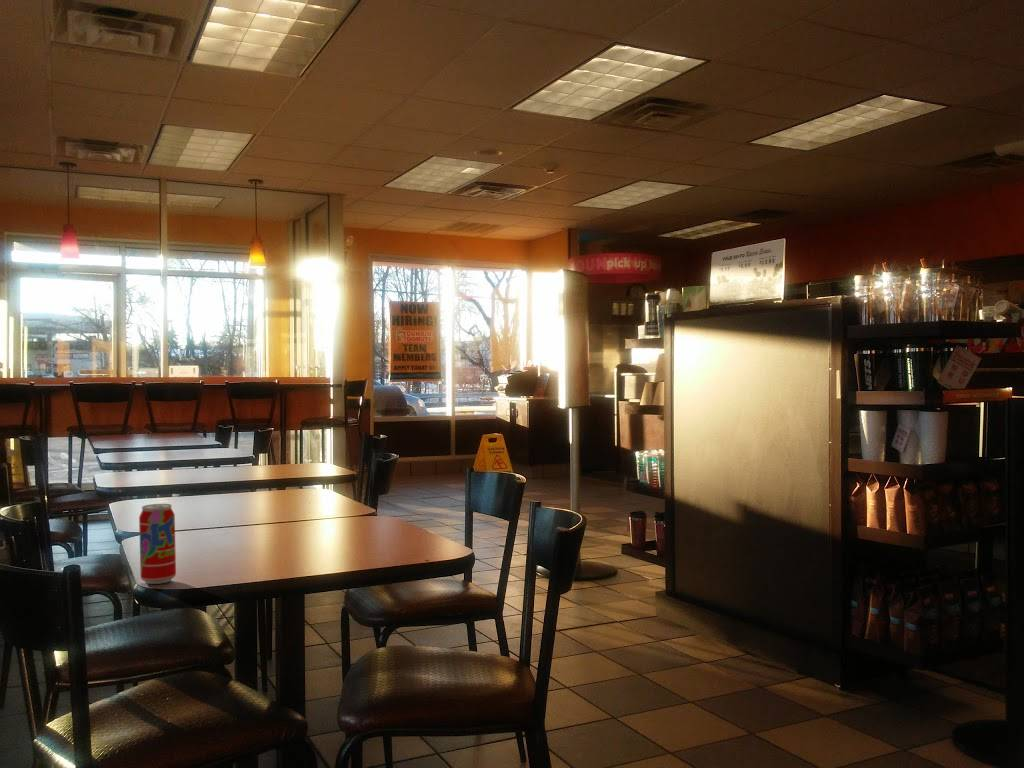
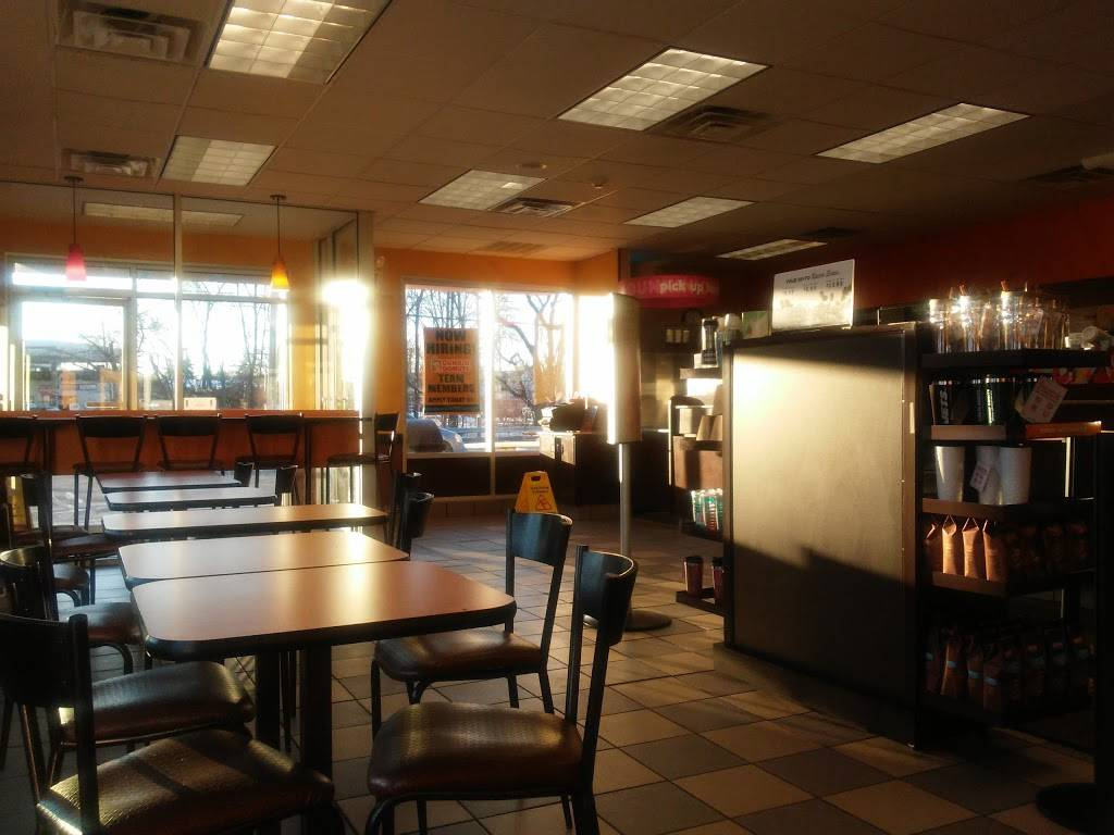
- beverage can (157, 543)
